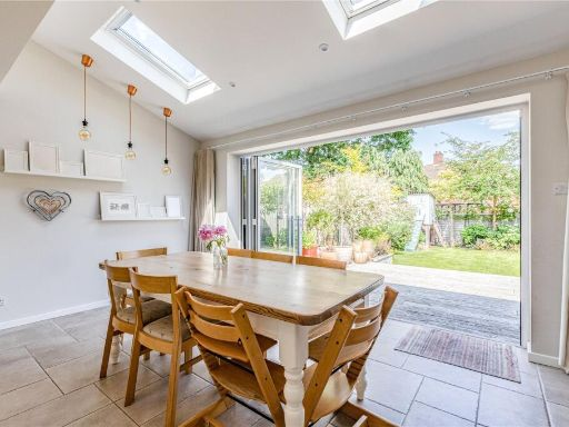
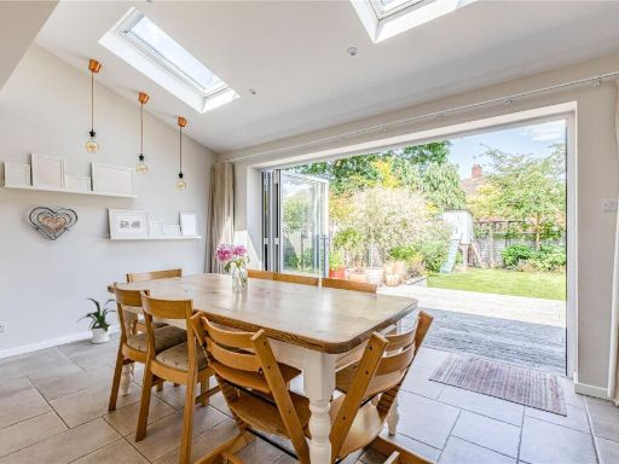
+ house plant (99, 318)
